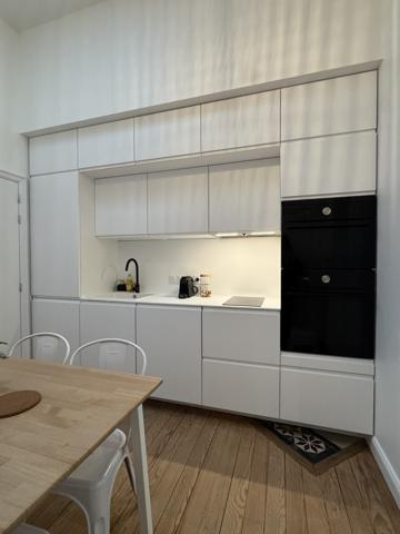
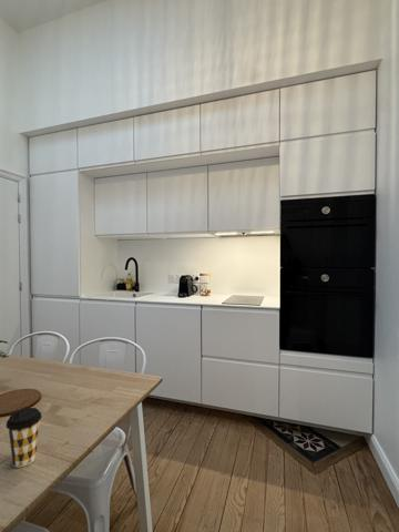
+ coffee cup (24, 437)
